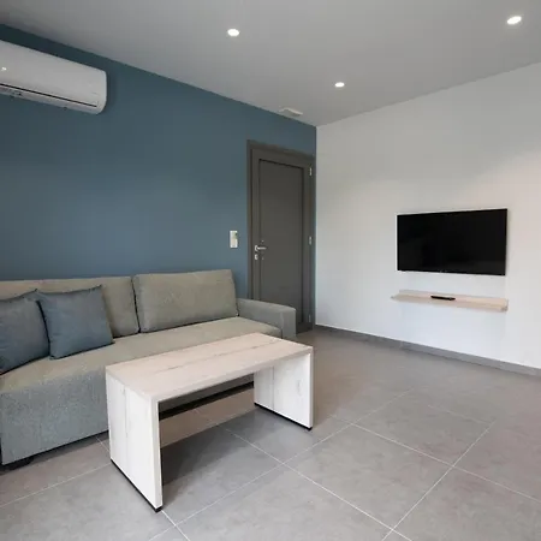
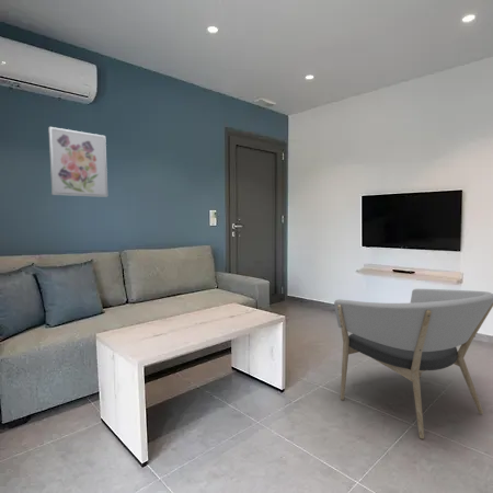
+ armchair (416, 345)
+ wall art (79, 163)
